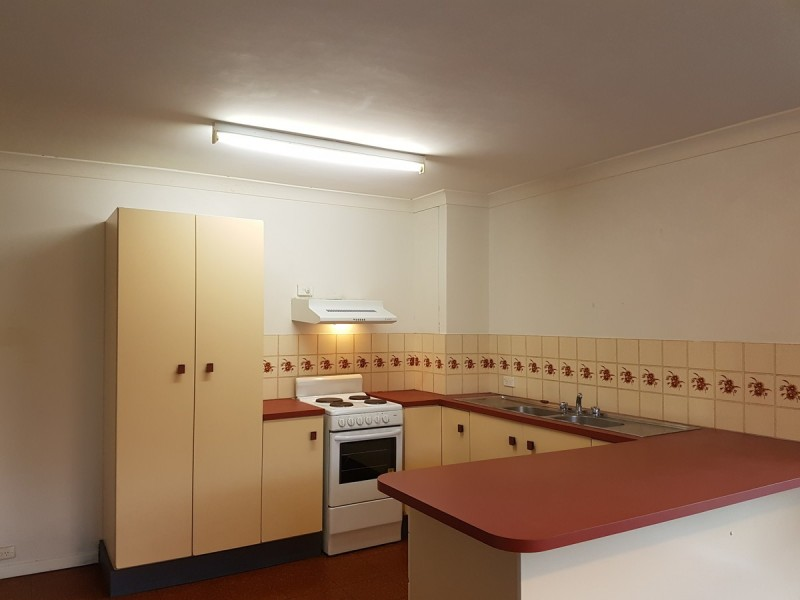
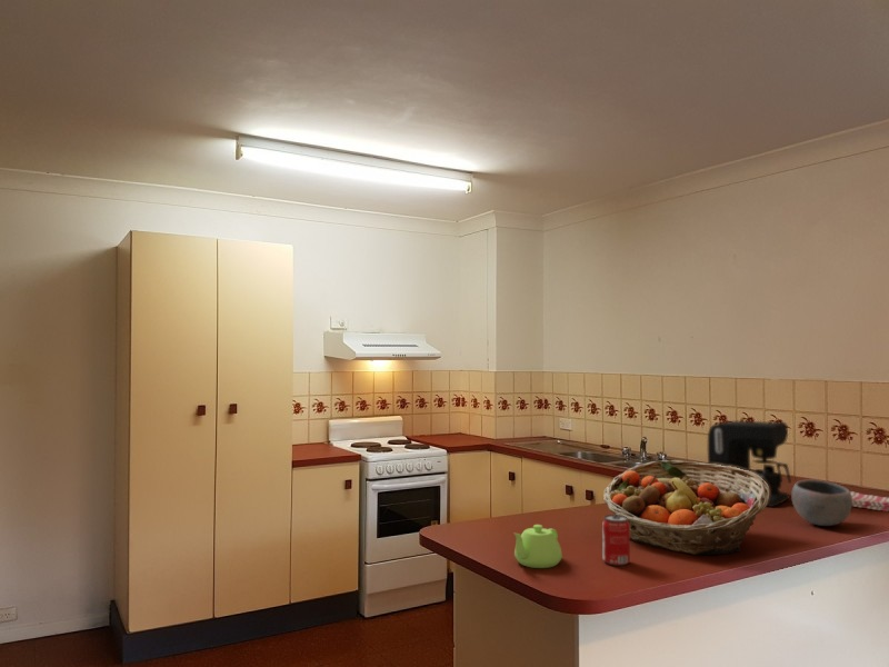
+ teapot (536, 544)
+ fruit basket (682, 504)
+ beverage can (616, 539)
+ bowl (821, 504)
+ coffee maker (749, 460)
+ dish towel (861, 498)
